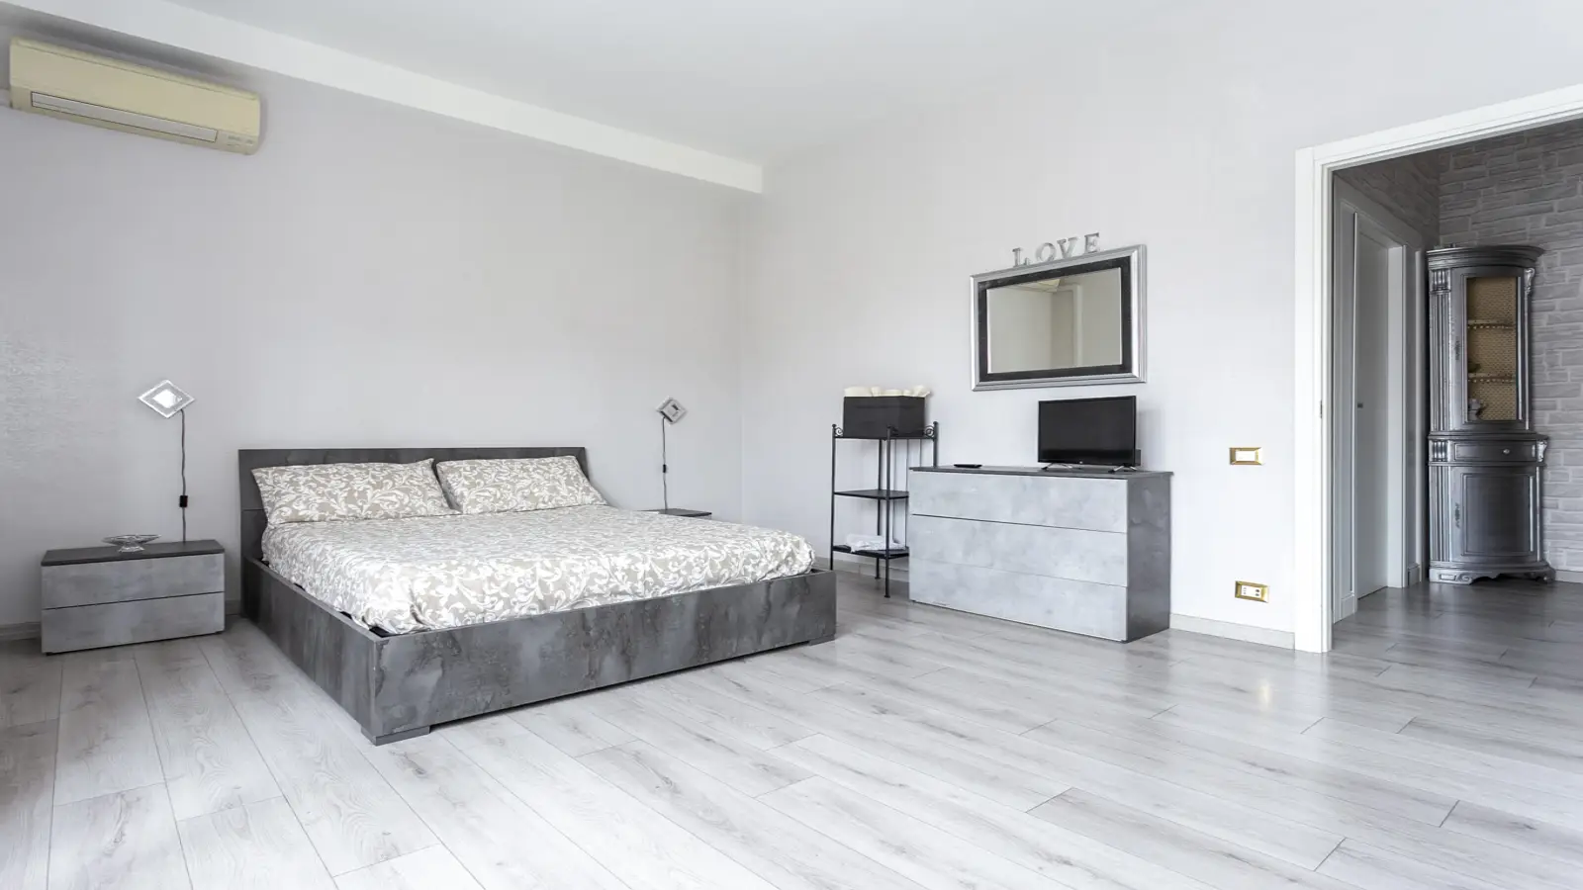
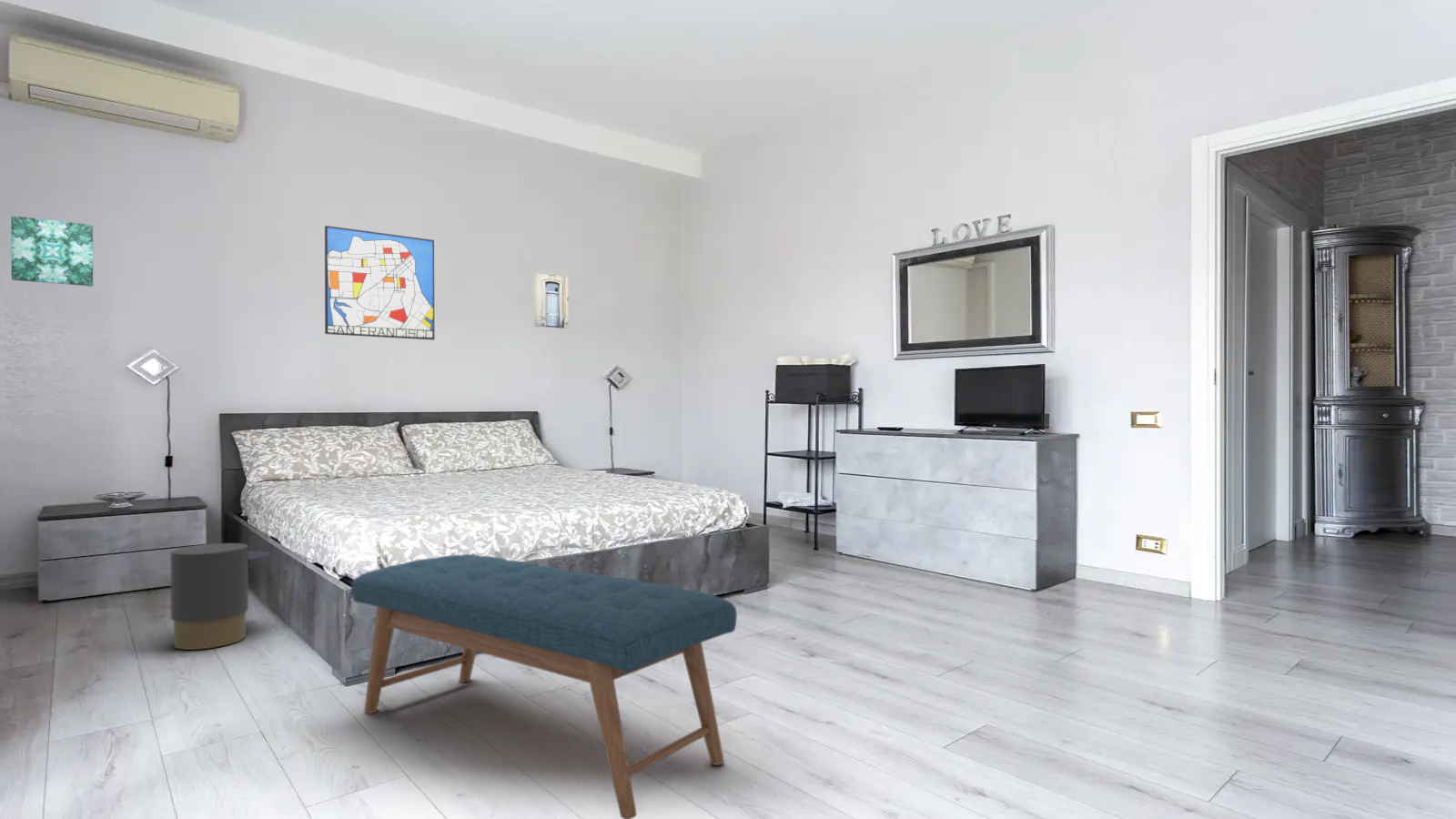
+ trash can (222, 591)
+ wall art (53, 251)
+ bench (530, 655)
+ wall art (551, 301)
+ wall art (381, 285)
